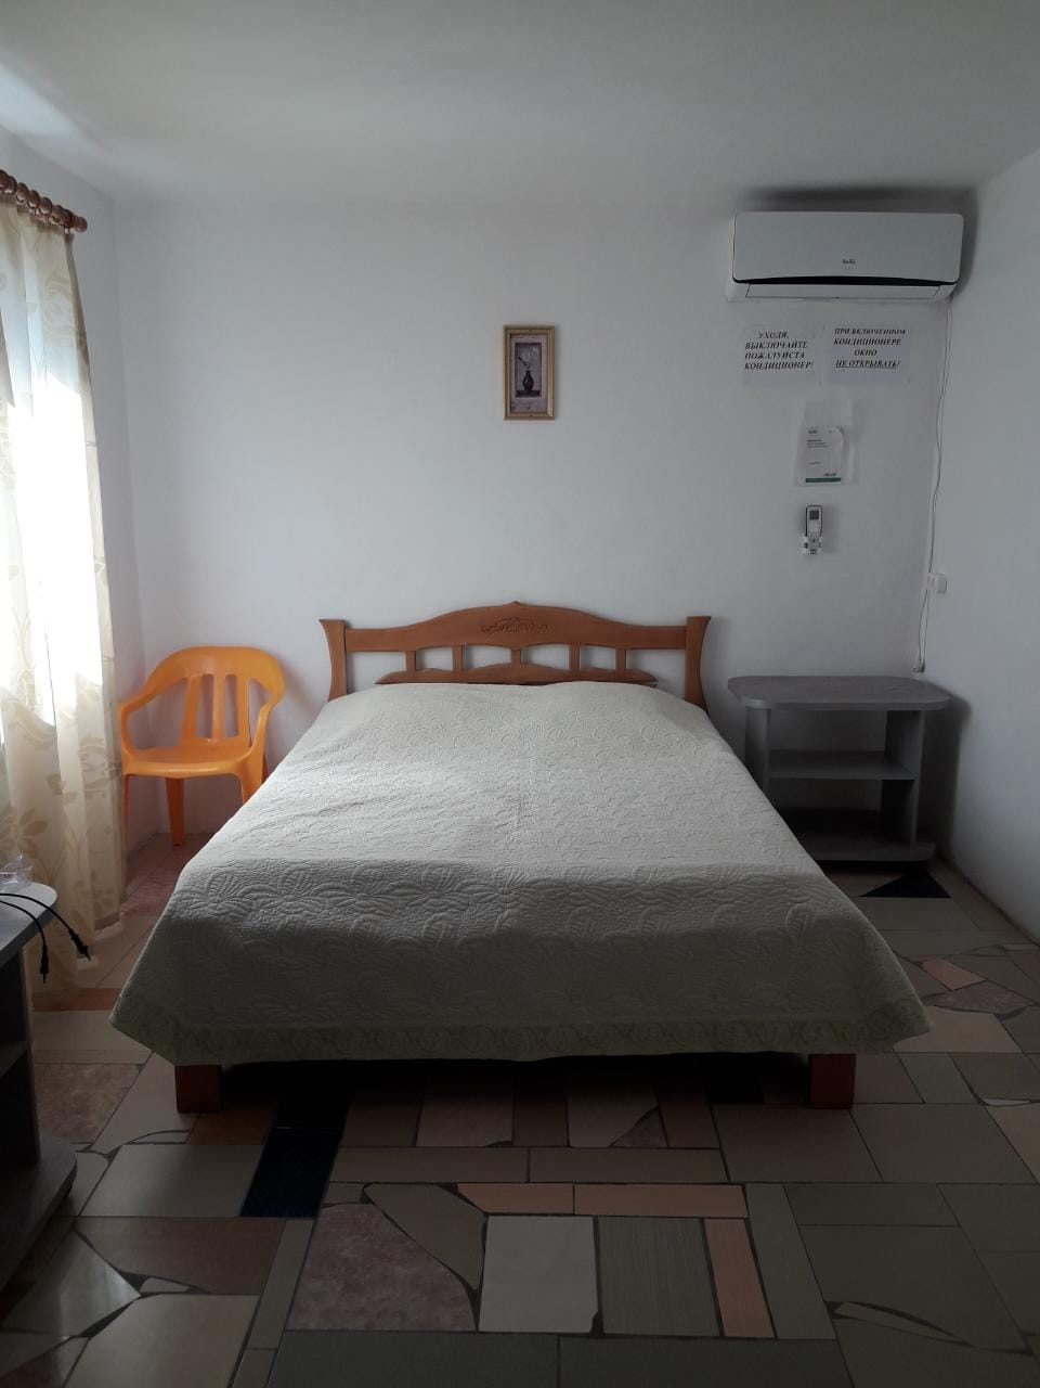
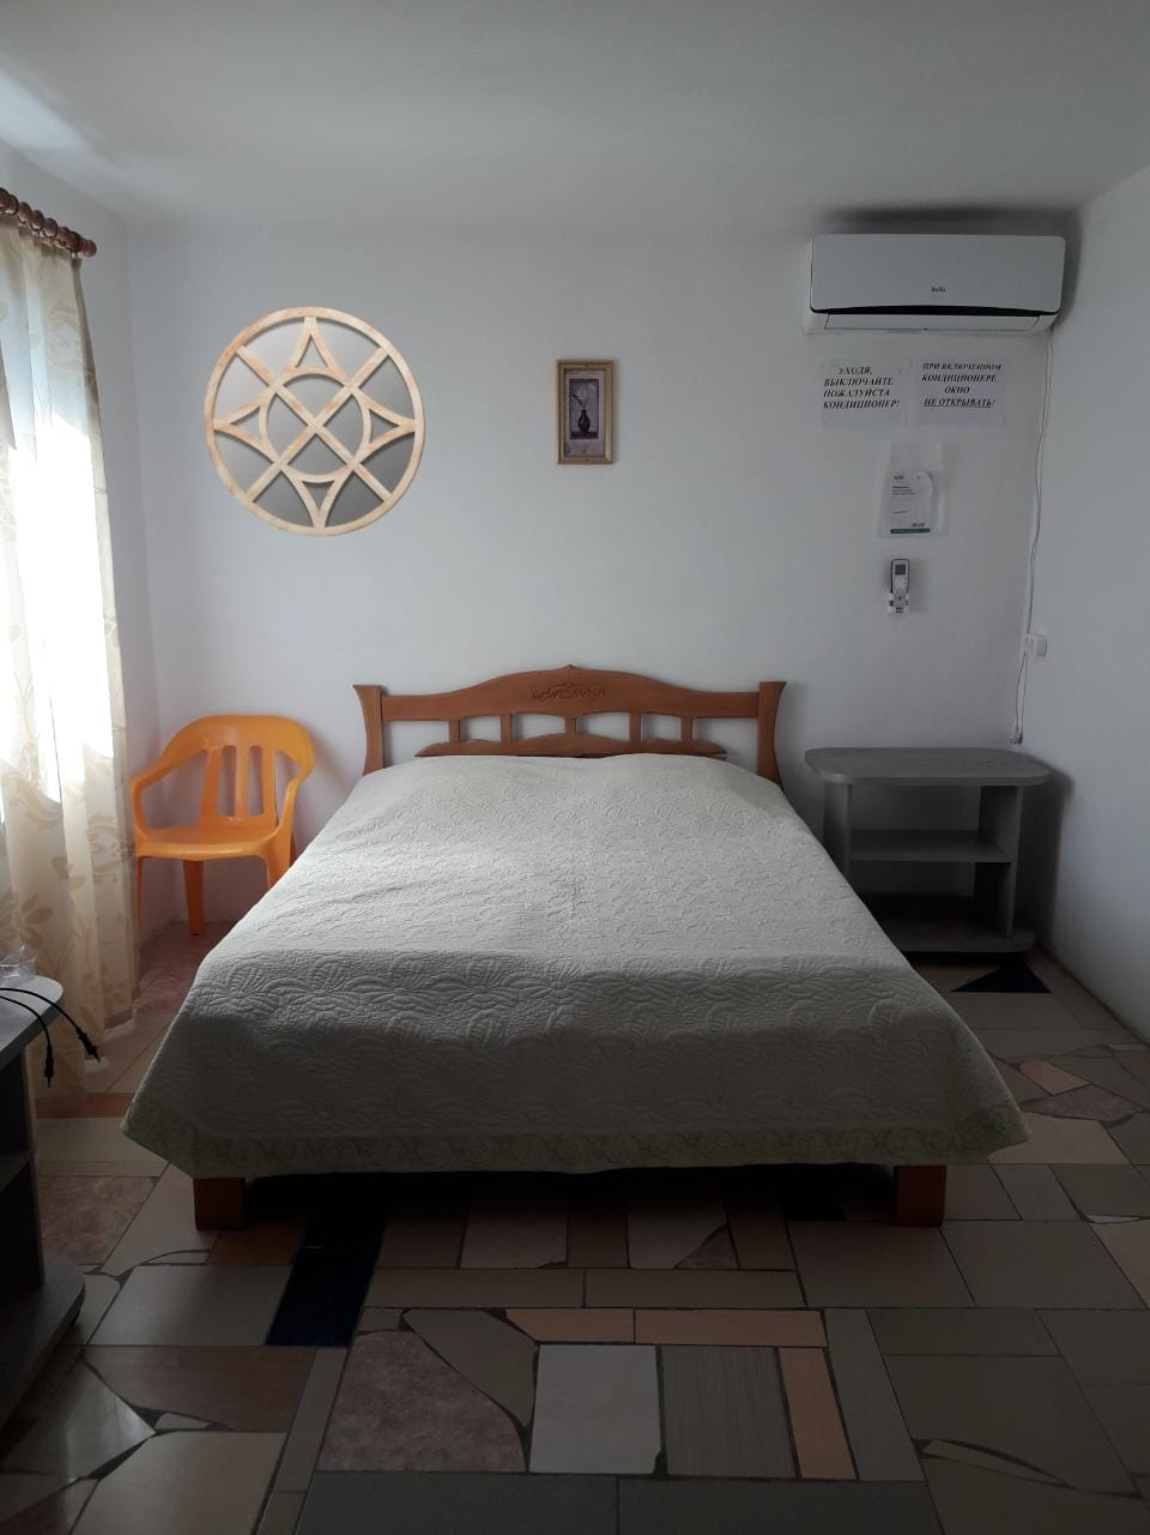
+ home mirror (315, 424)
